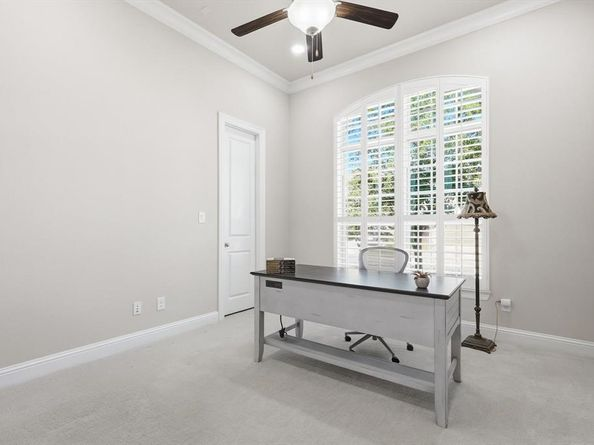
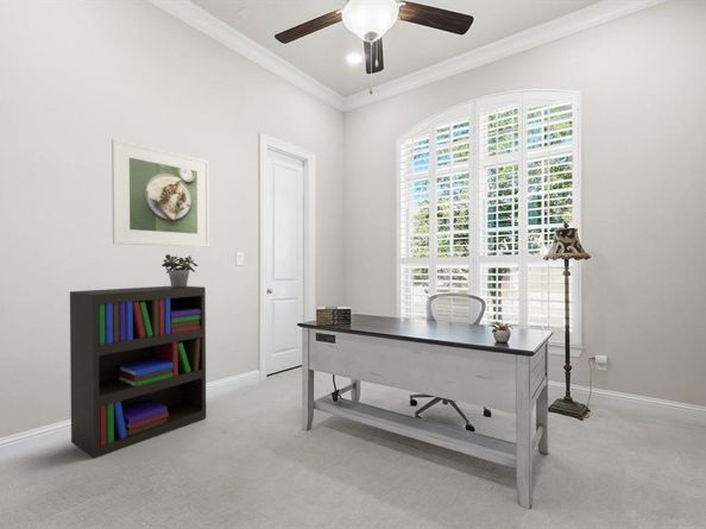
+ potted plant (178, 270)
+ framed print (165, 197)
+ bookshelf (143, 359)
